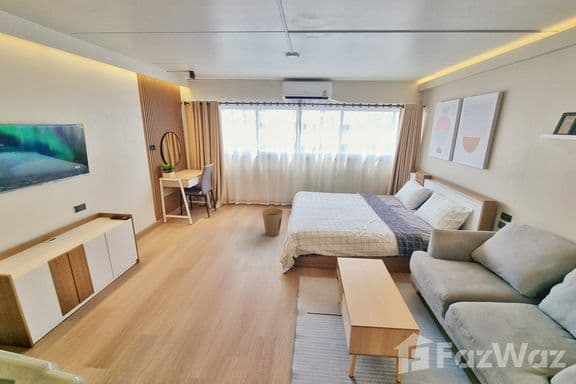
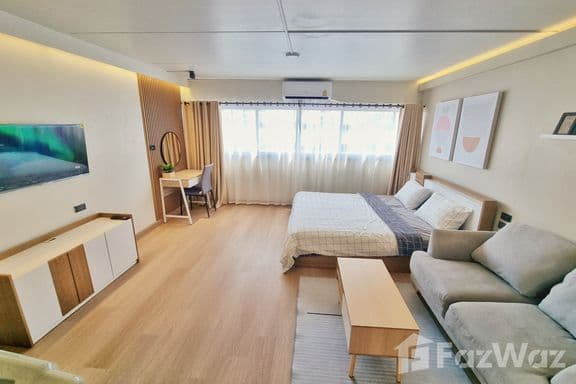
- trash can (272, 222)
